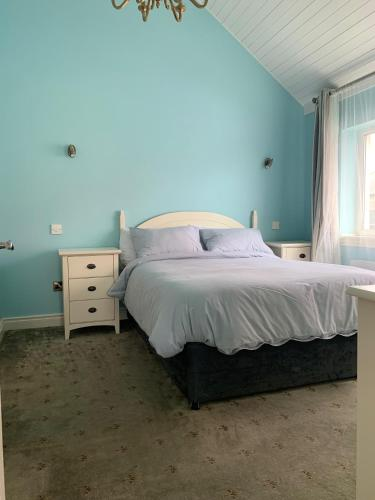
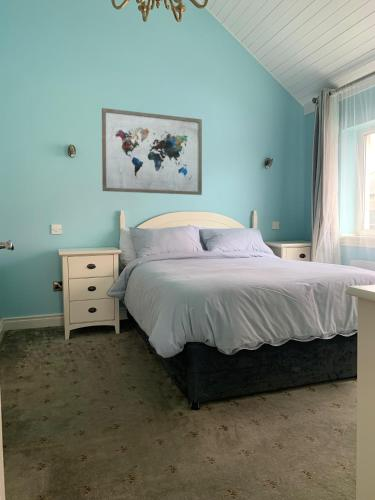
+ wall art (154, 153)
